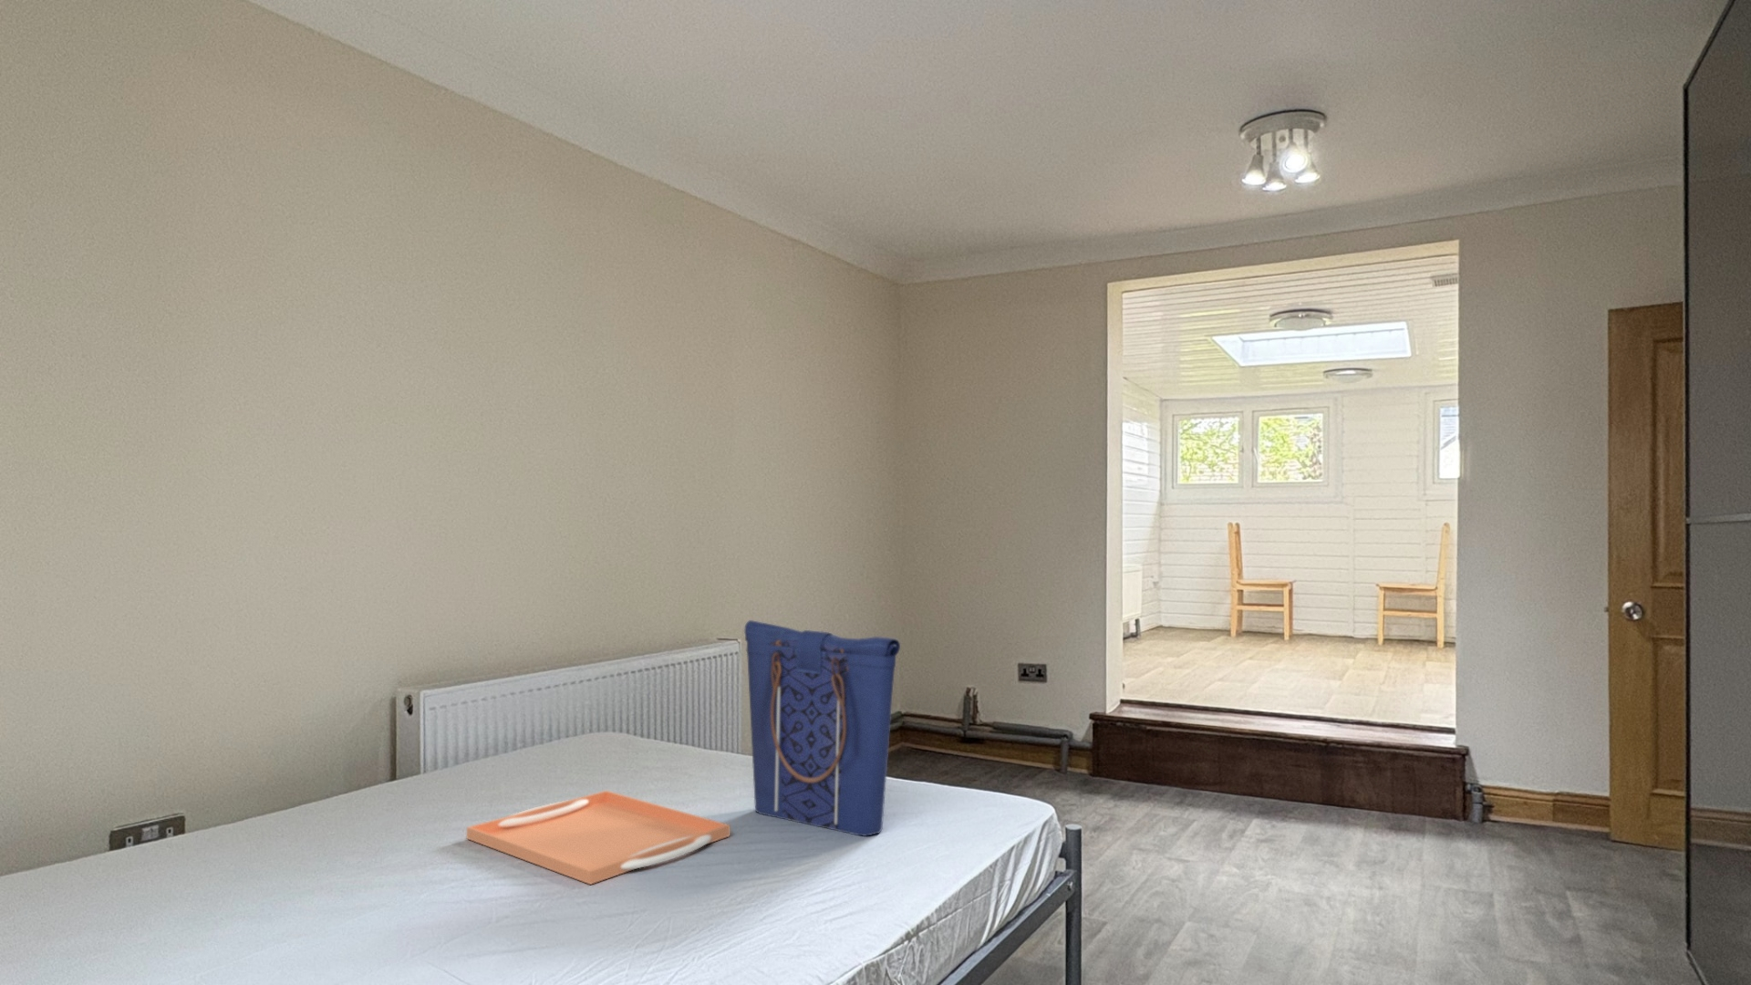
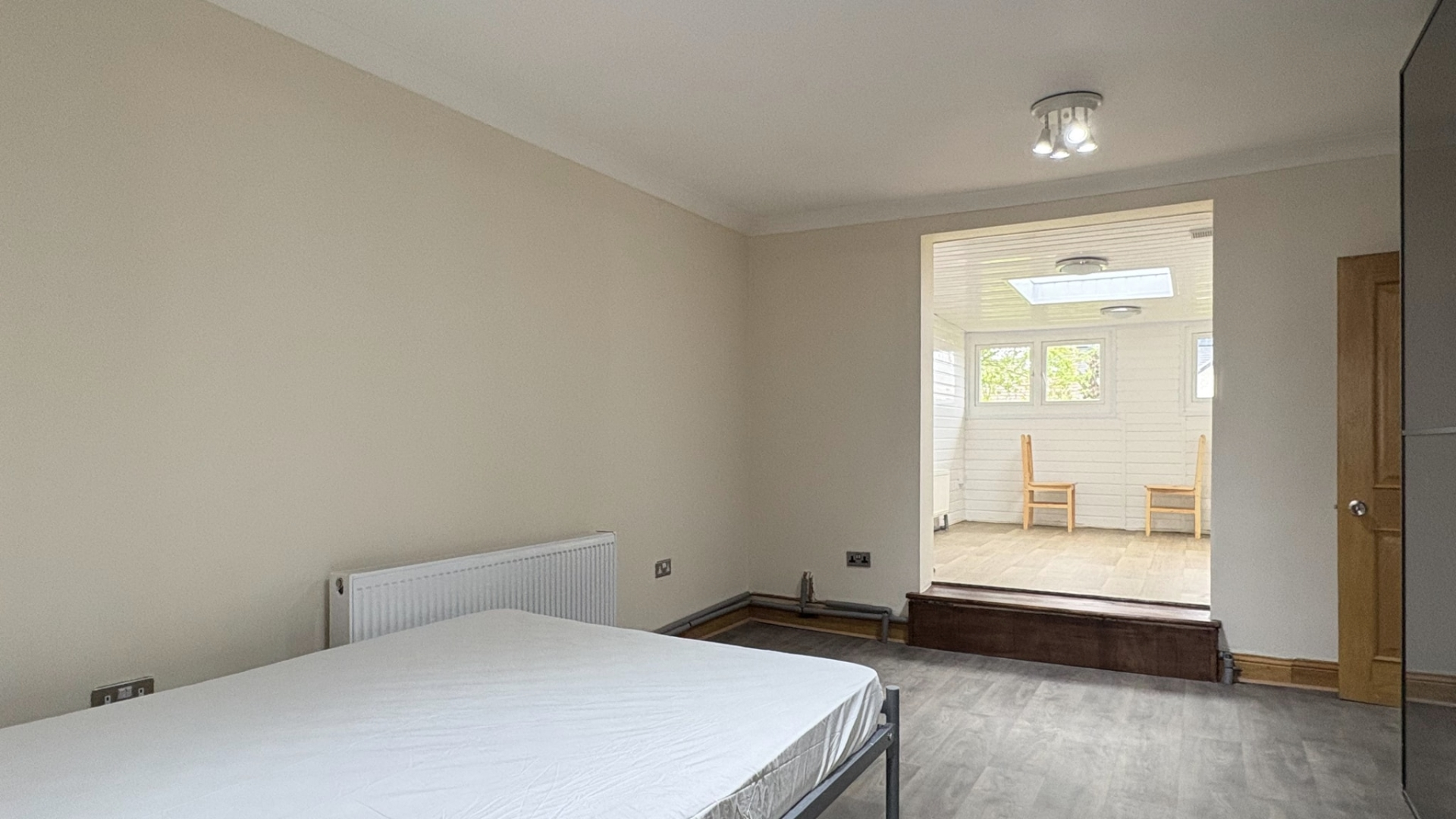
- tote bag (817, 723)
- serving tray (599, 832)
